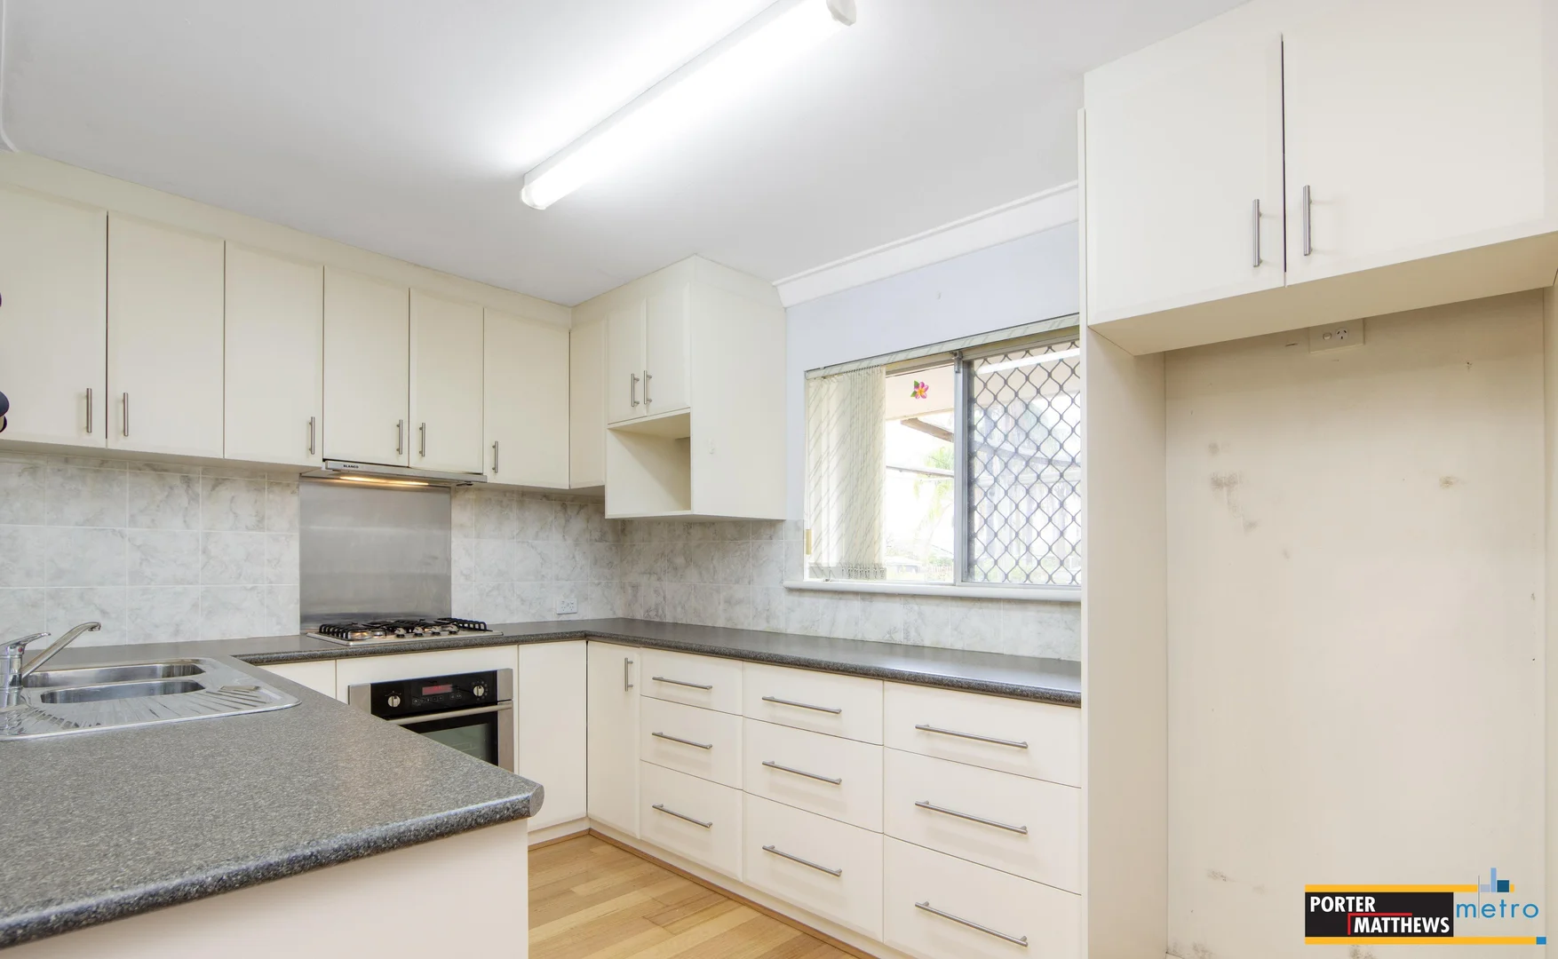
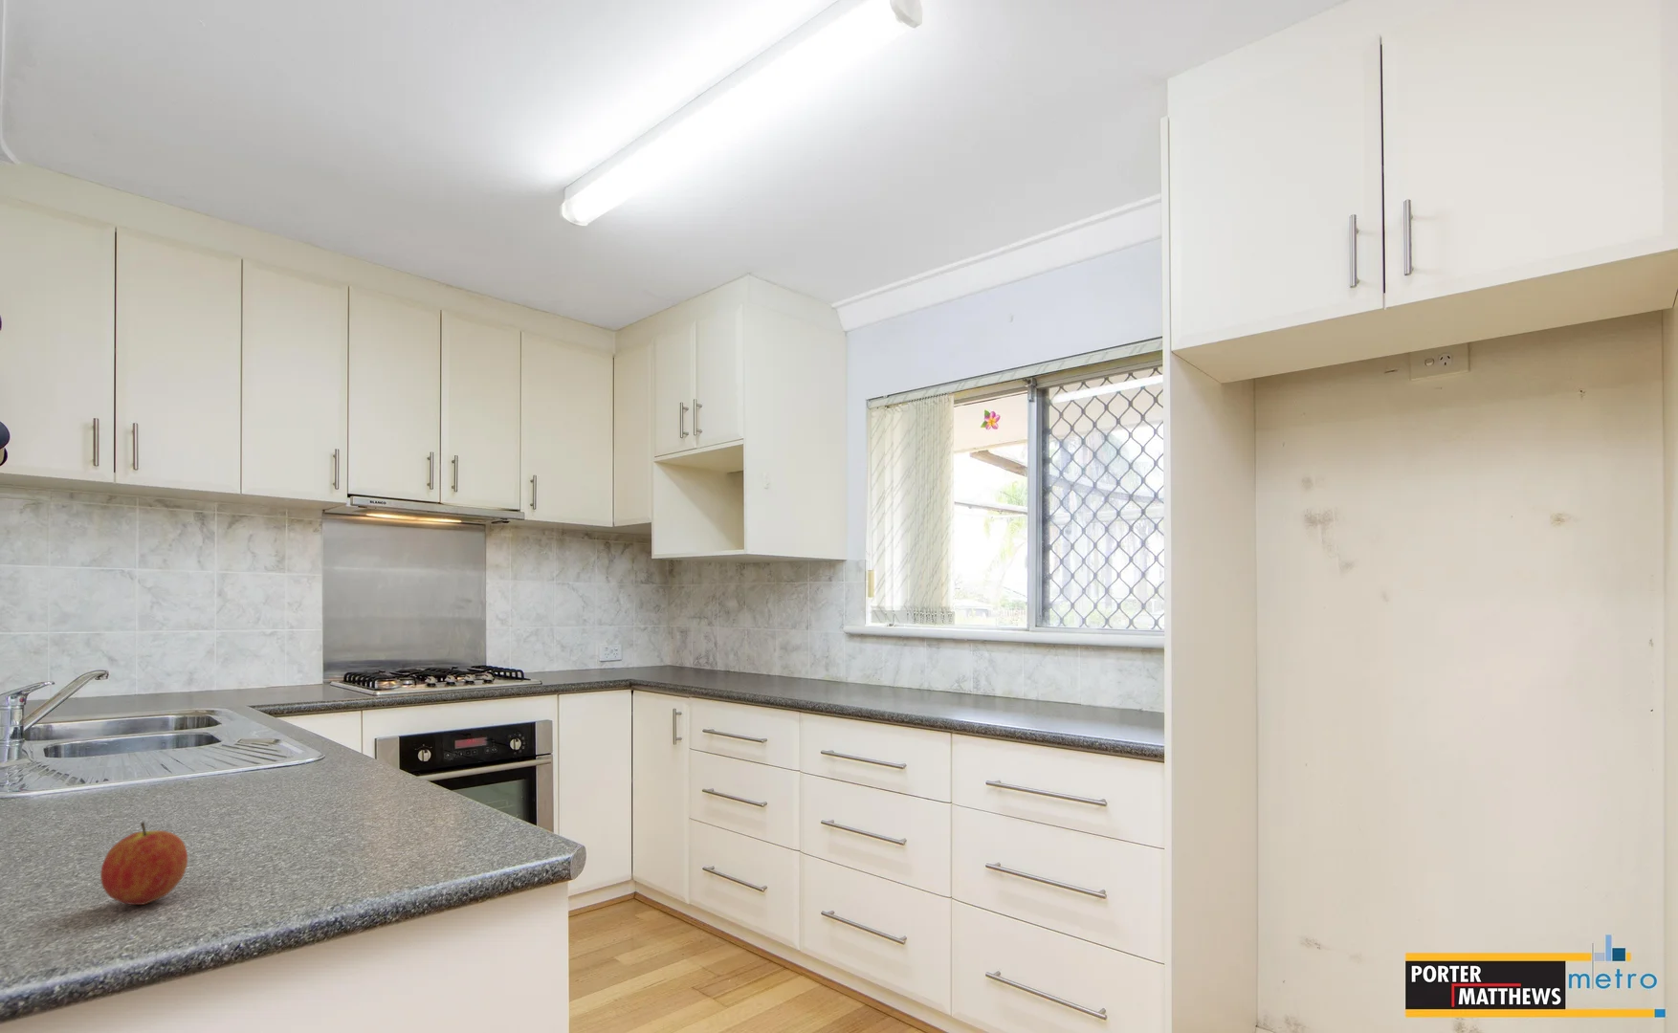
+ fruit (145, 860)
